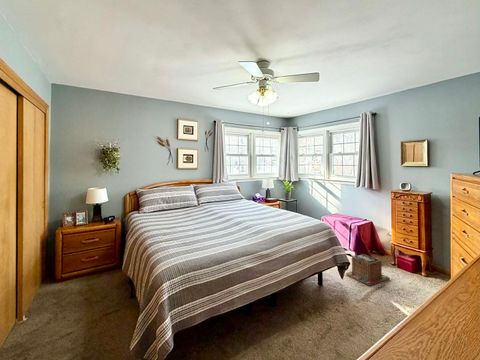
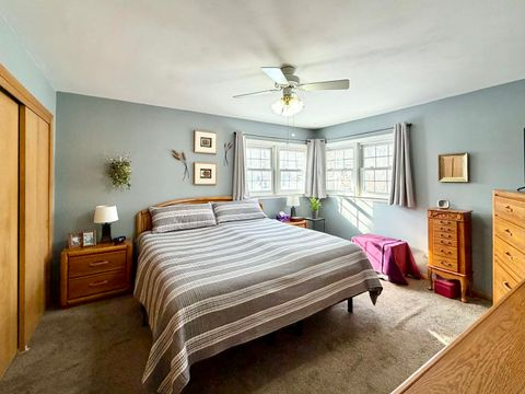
- laundry basket (367, 267)
